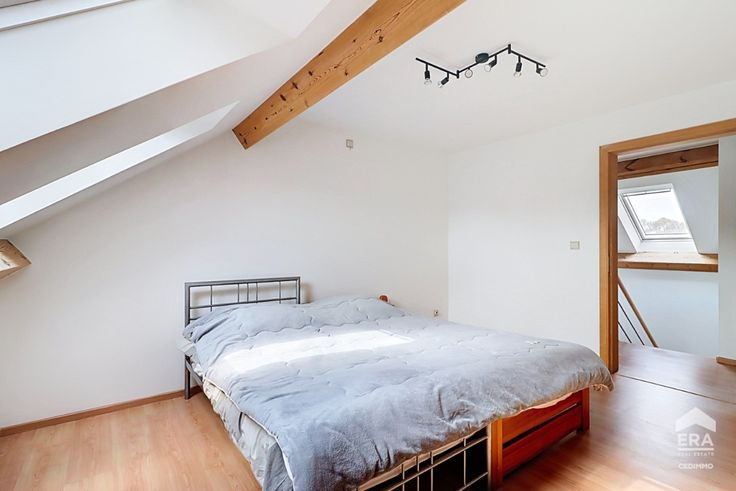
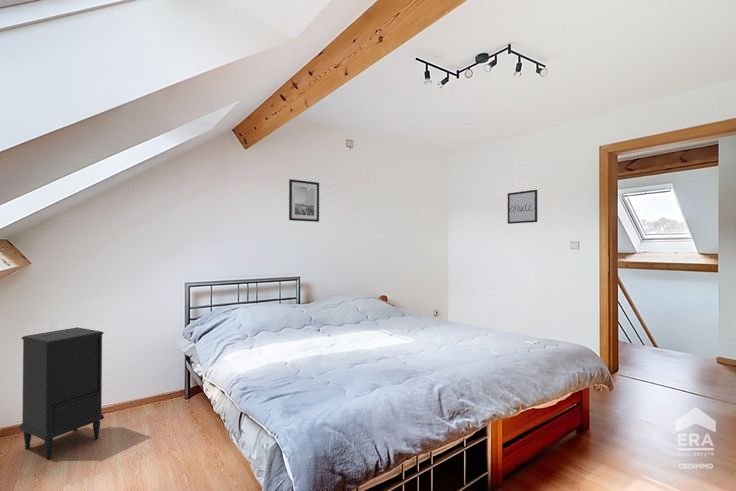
+ wall art (521, 207)
+ nightstand (63, 388)
+ wall art (304, 201)
